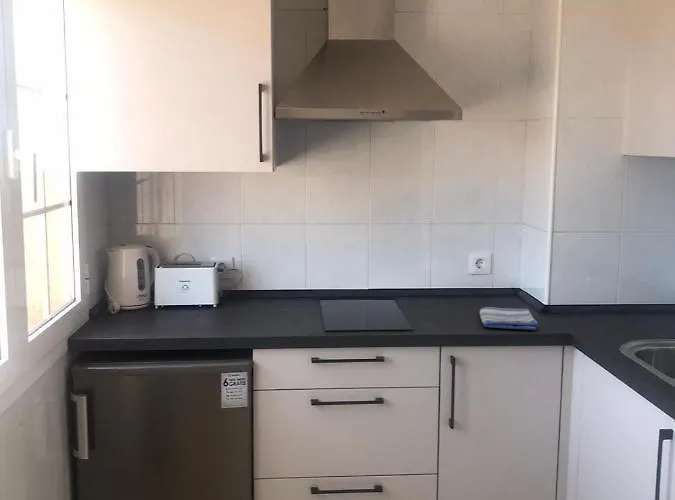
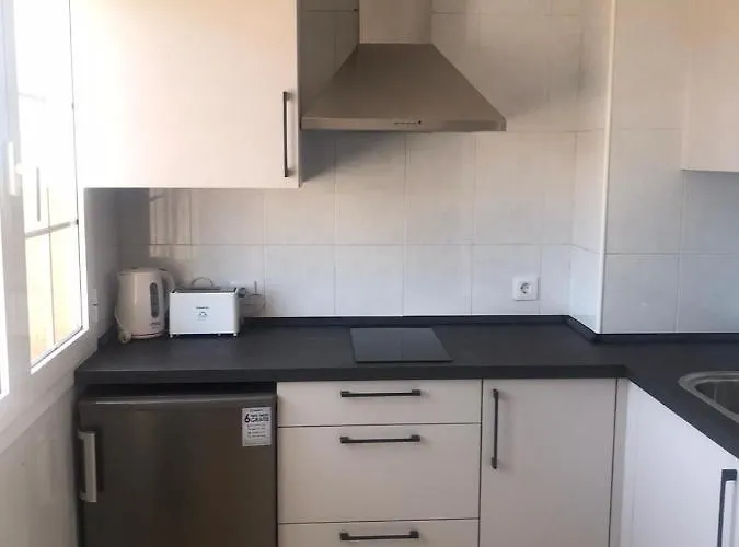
- dish towel (507, 317)
